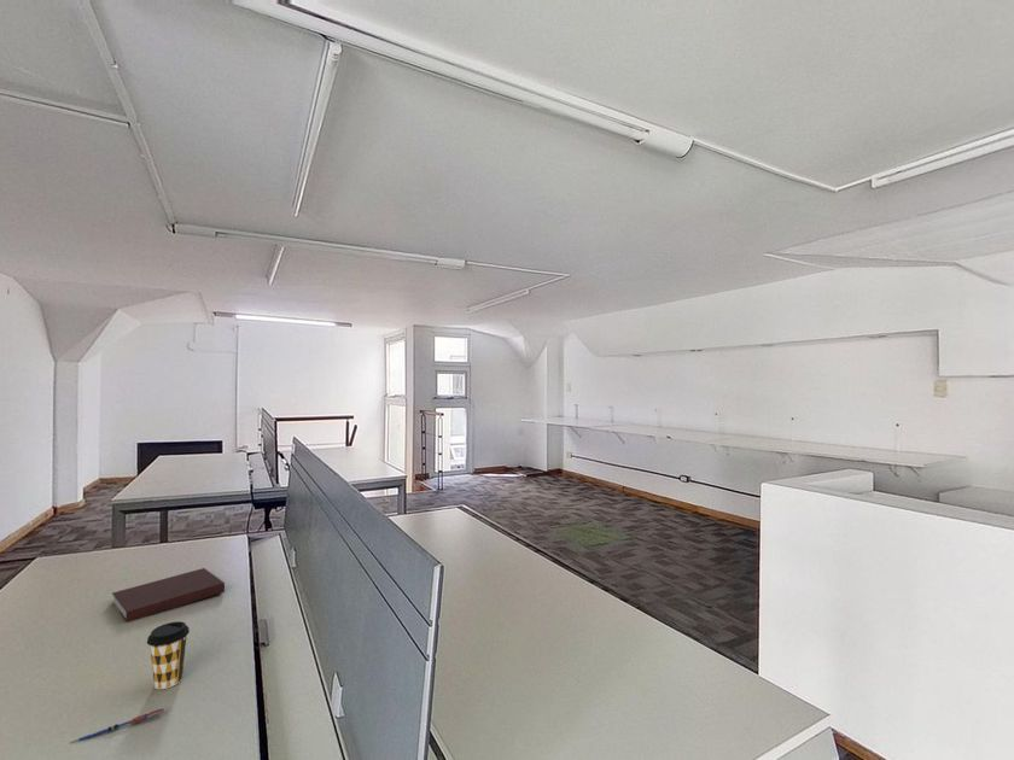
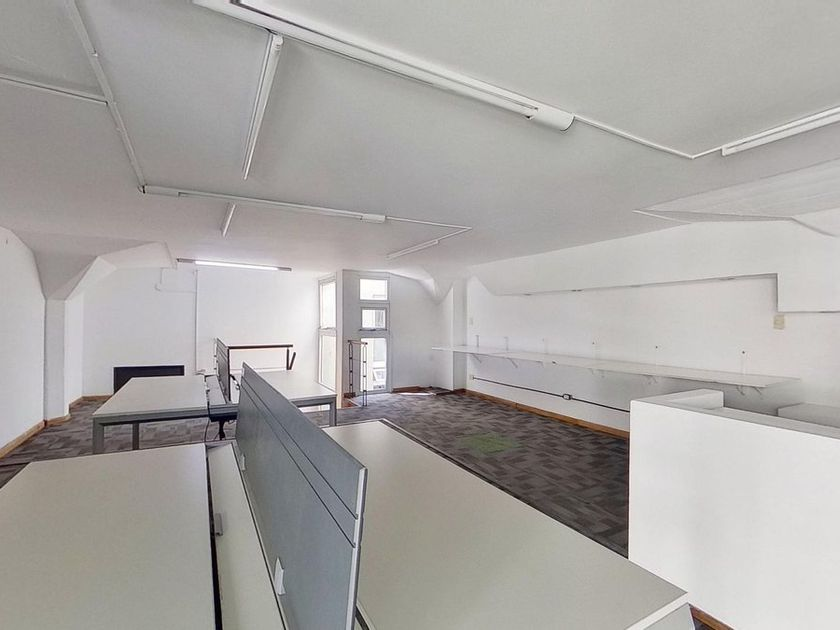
- pen (118, 725)
- notebook (169, 592)
- coffee cup (168, 655)
